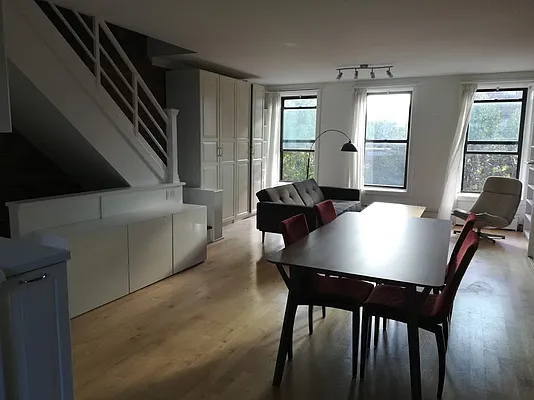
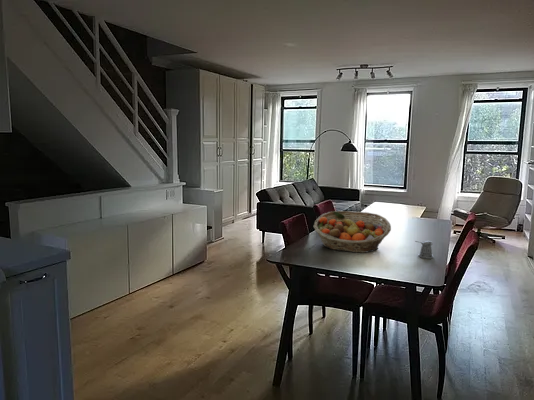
+ fruit basket (351, 230)
+ pepper shaker (425, 248)
